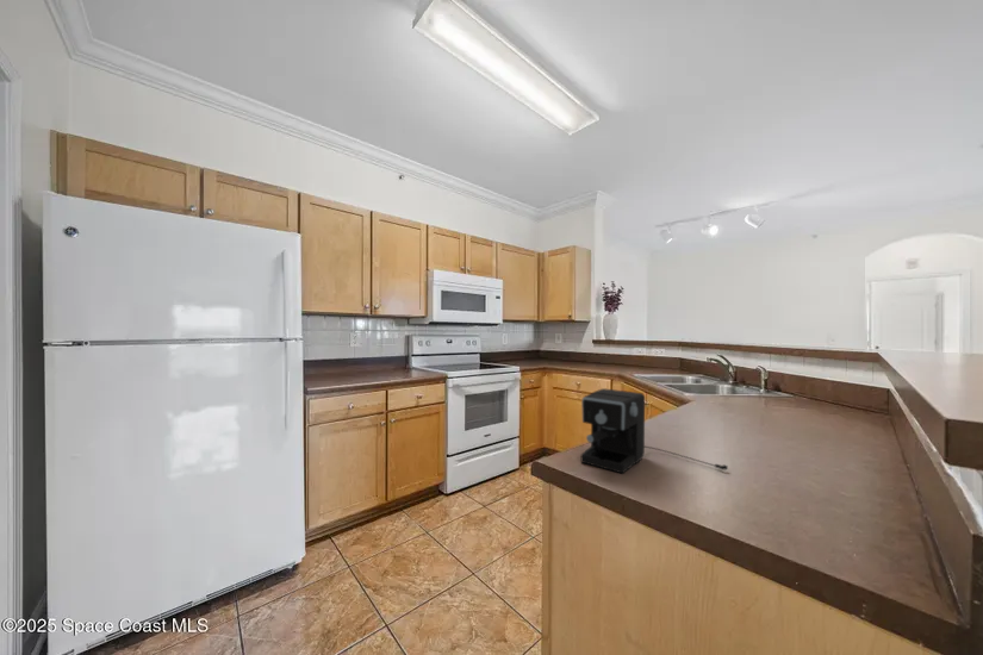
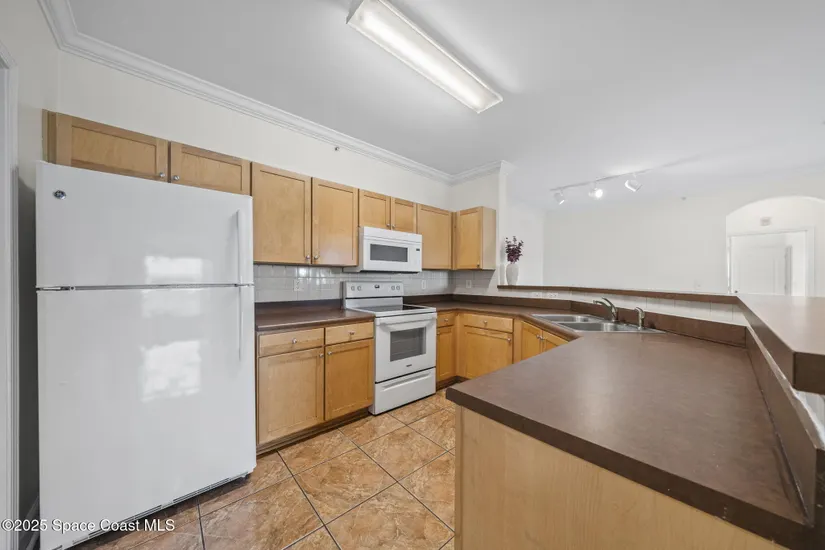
- coffee maker (643, 432)
